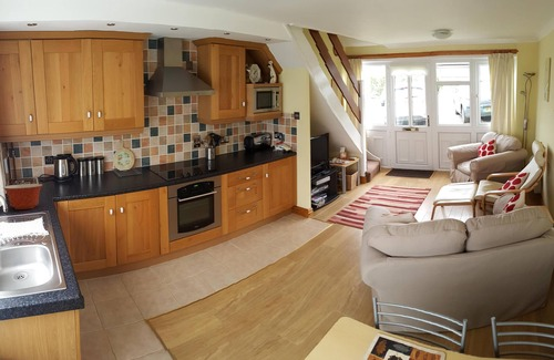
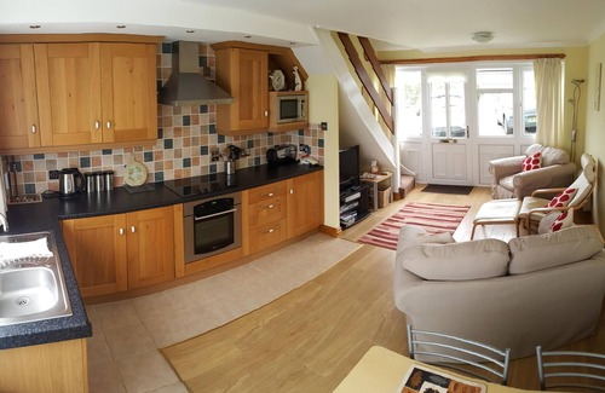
- mixing bowl (23, 196)
